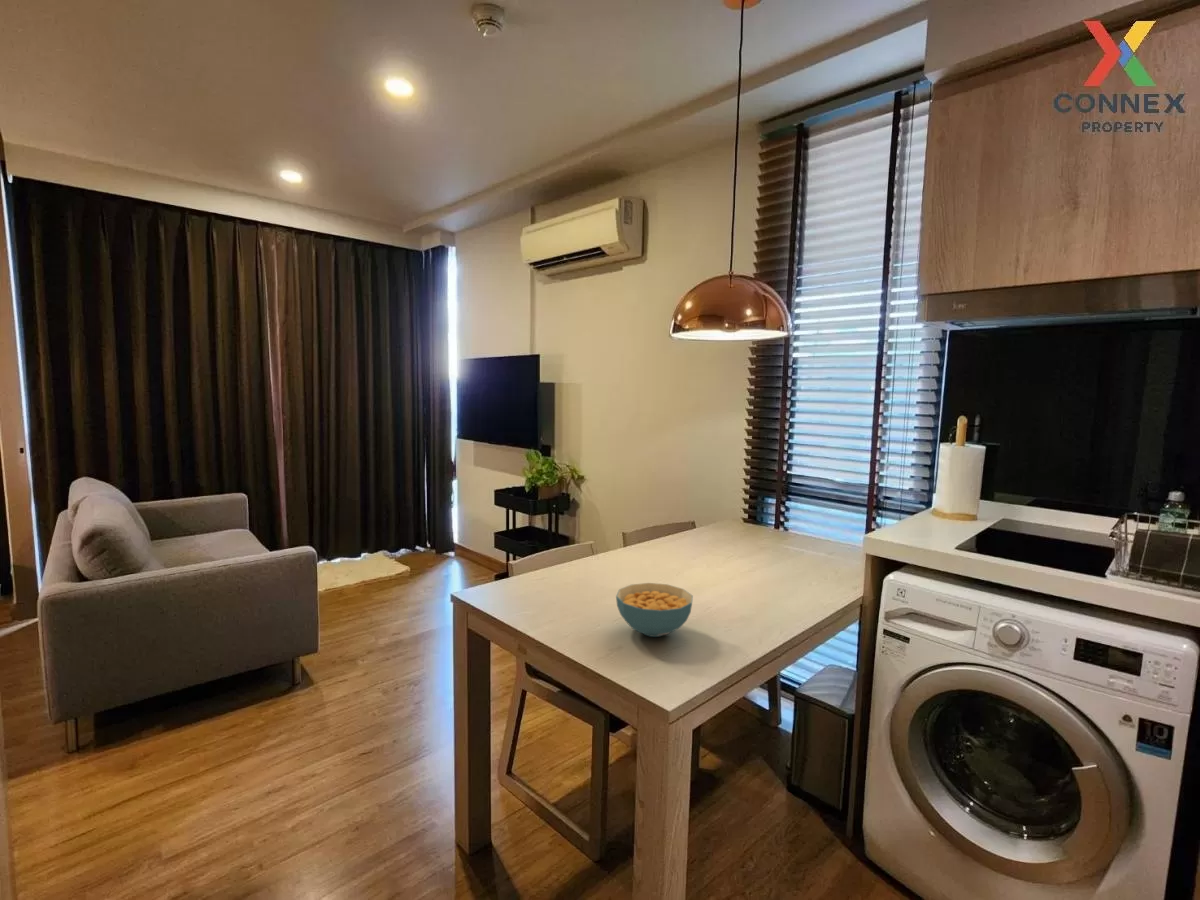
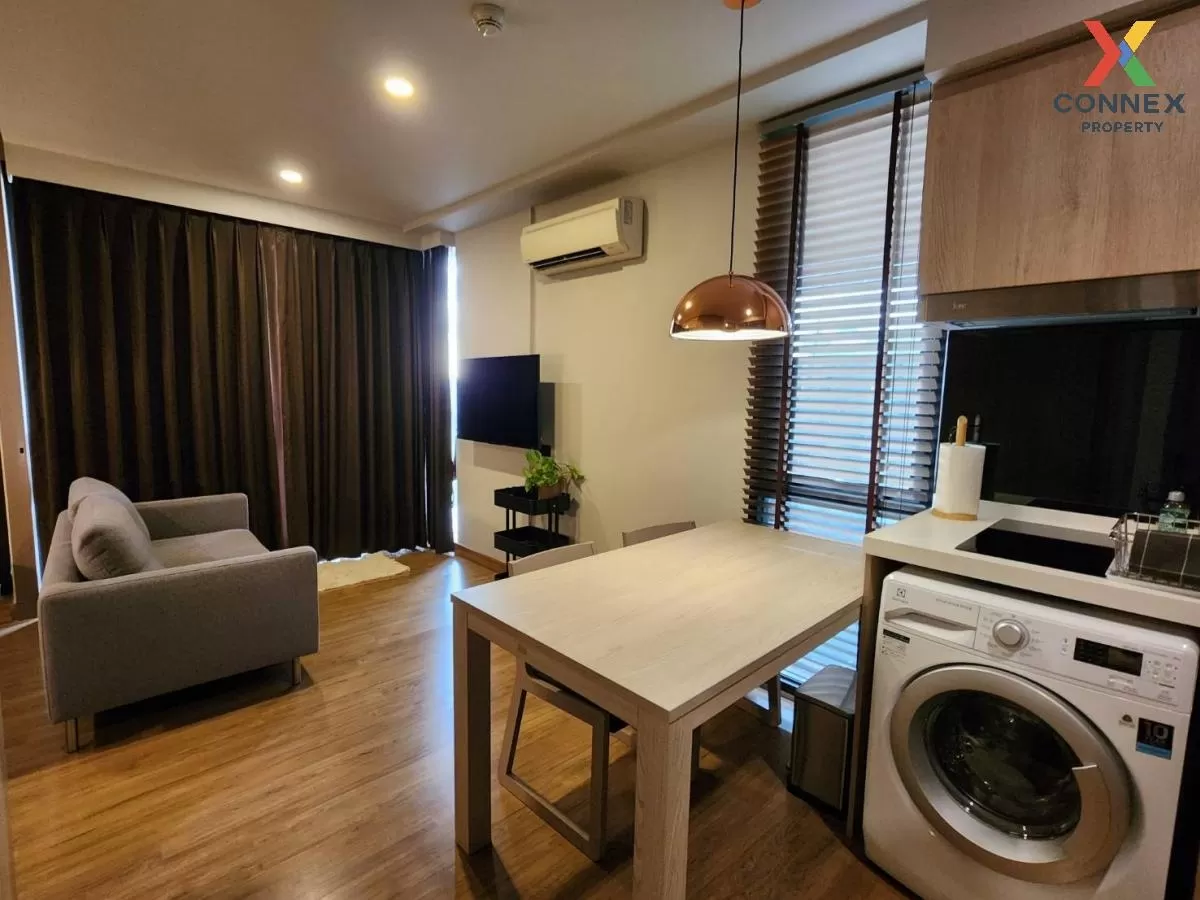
- cereal bowl (654, 614)
